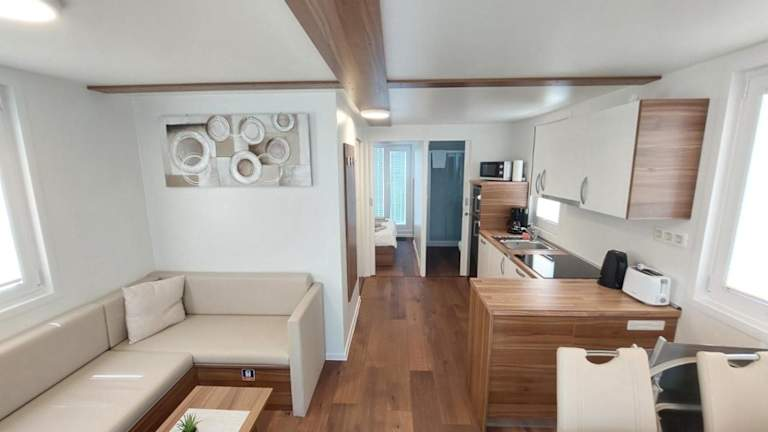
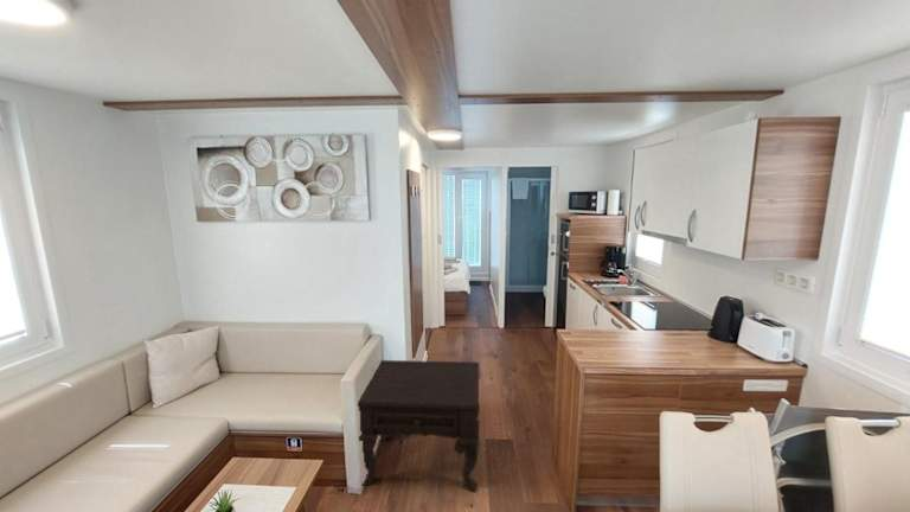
+ side table (422, 421)
